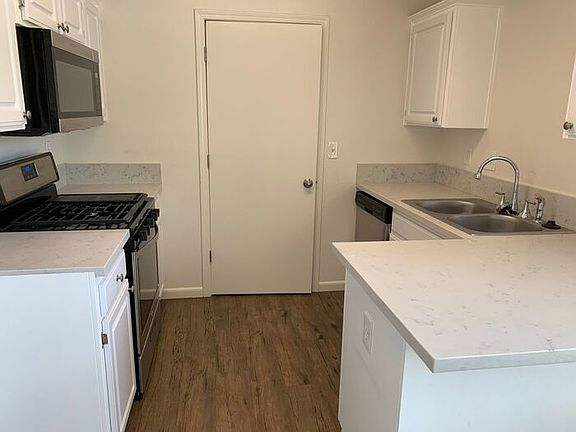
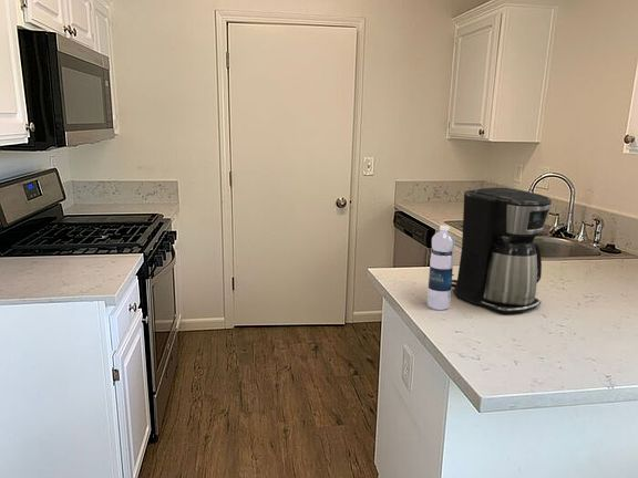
+ coffee maker (498, 243)
+ water bottle (441, 267)
